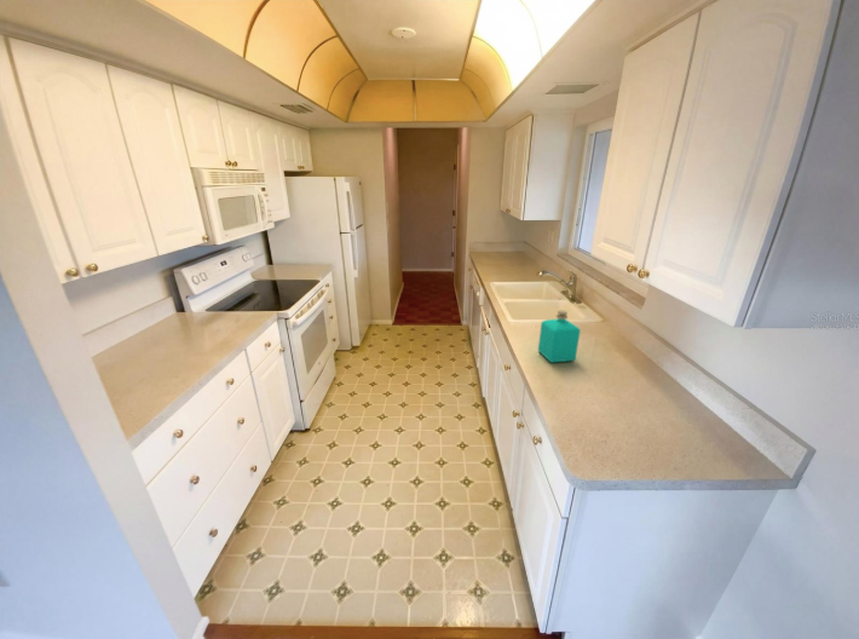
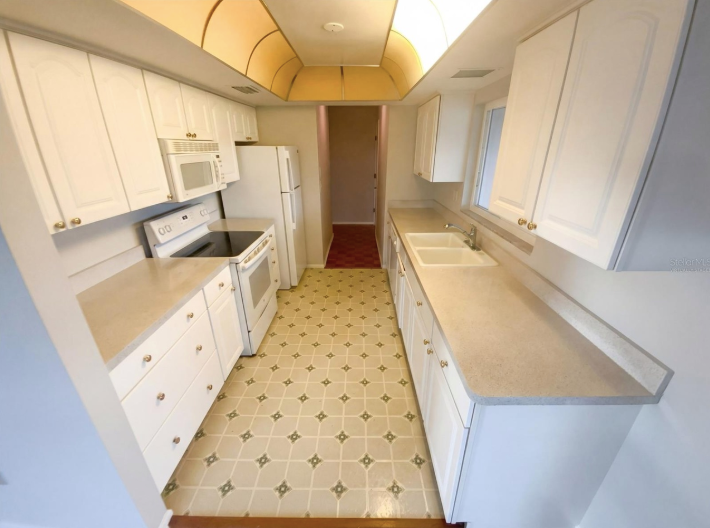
- soap bottle (559, 334)
